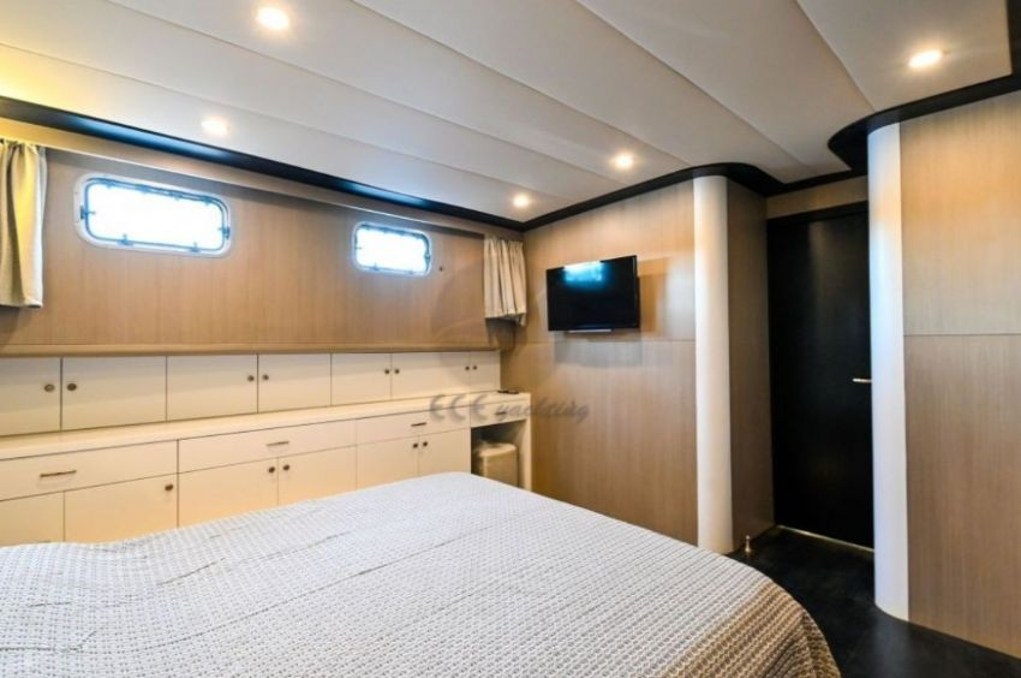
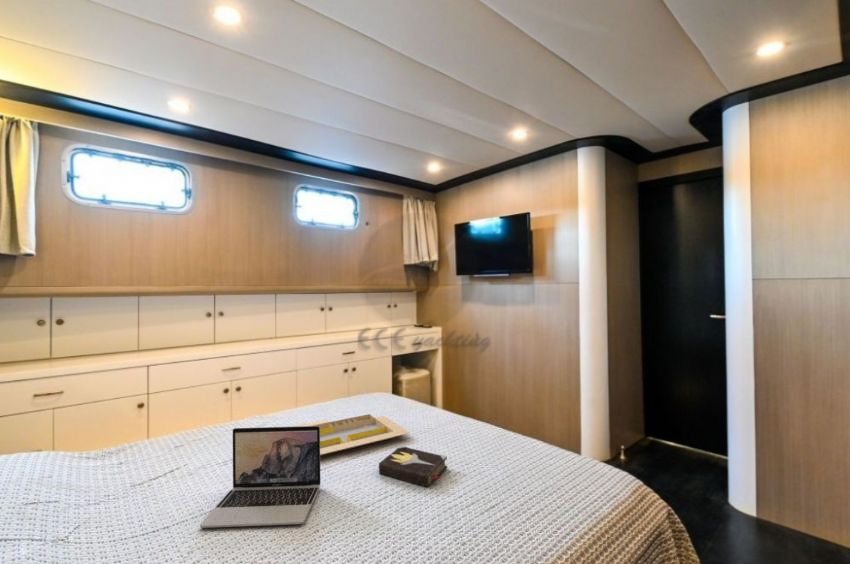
+ hardback book (413, 464)
+ laptop (265, 472)
+ serving tray (328, 437)
